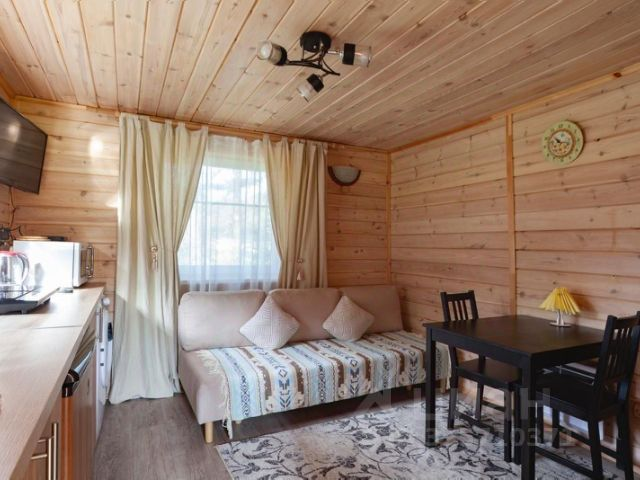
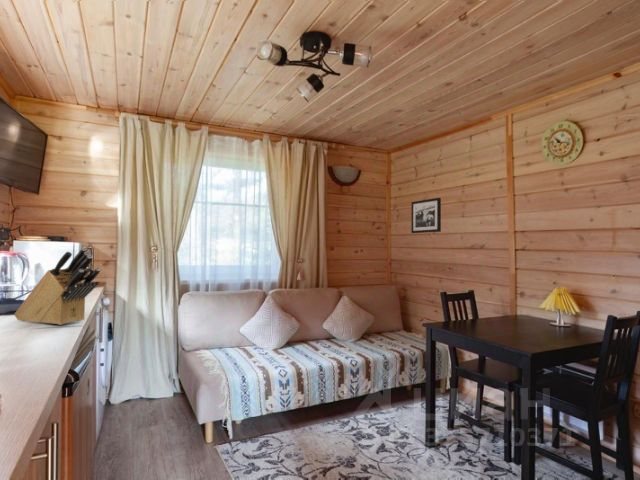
+ knife block (58, 284)
+ picture frame (425, 216)
